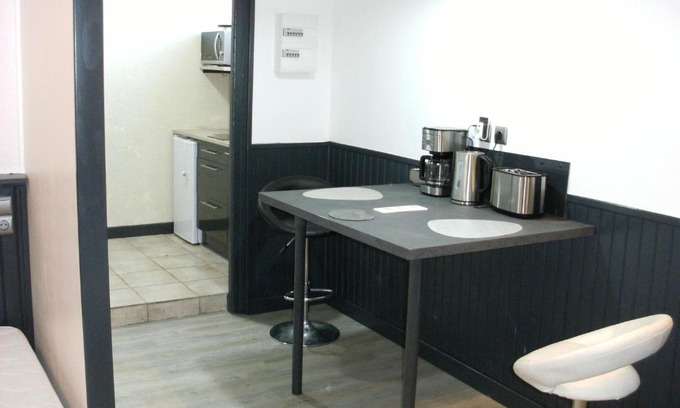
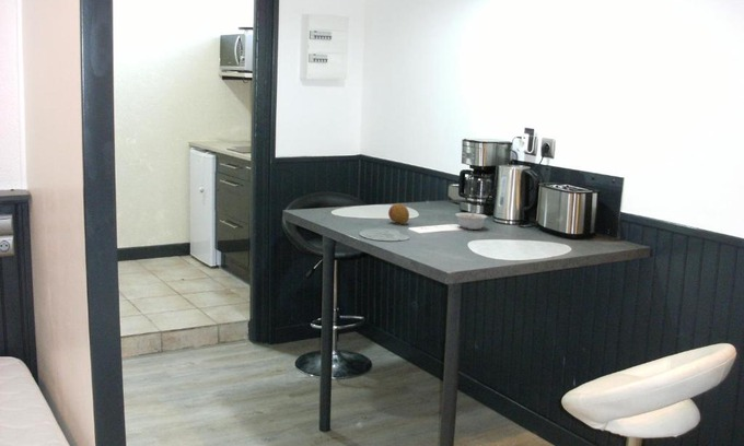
+ legume (469, 220)
+ fruit (398, 213)
